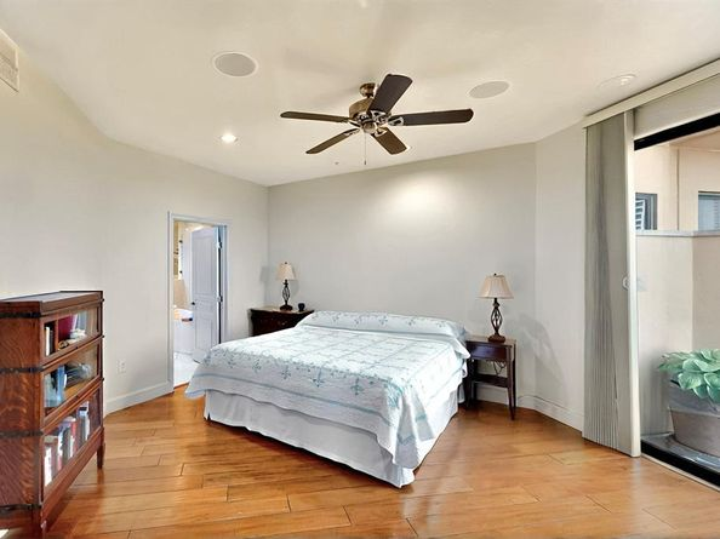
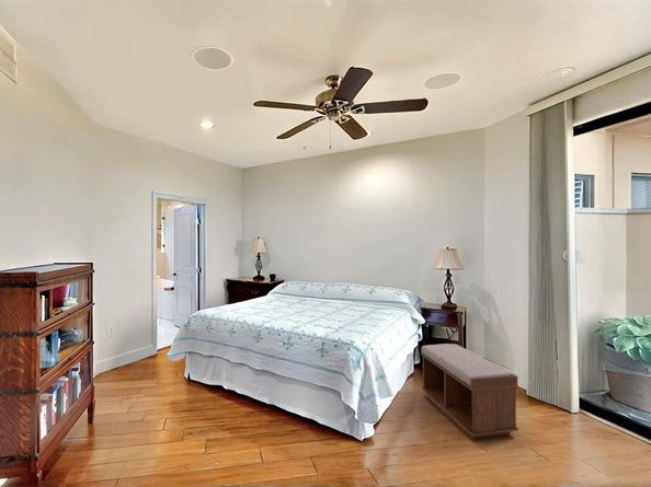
+ bench (462, 384)
